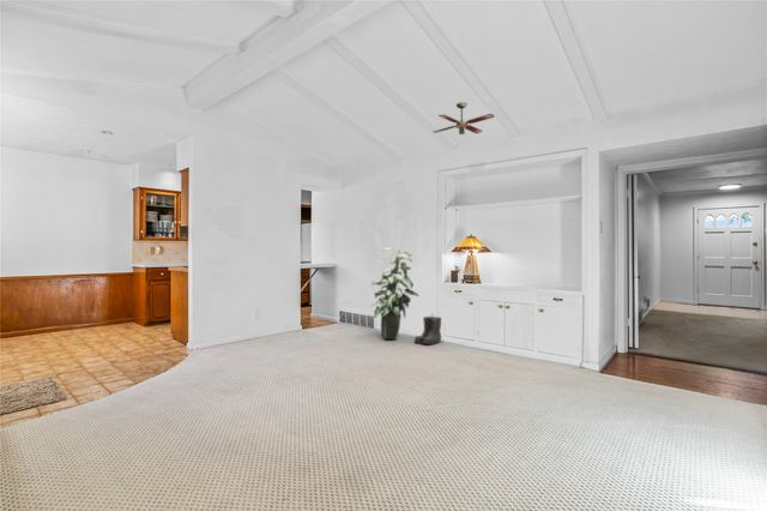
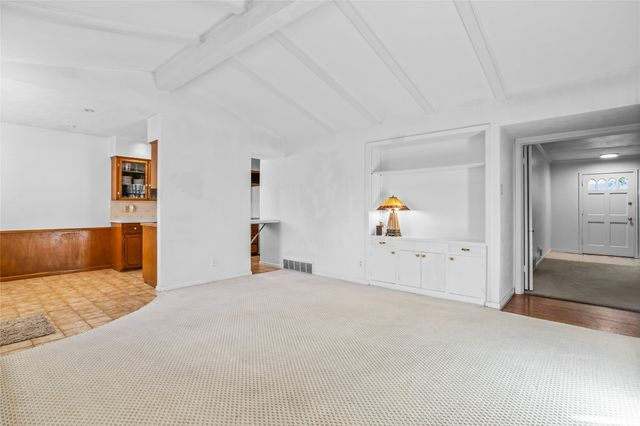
- boots (428, 329)
- ceiling fan (461, 119)
- indoor plant (391, 293)
